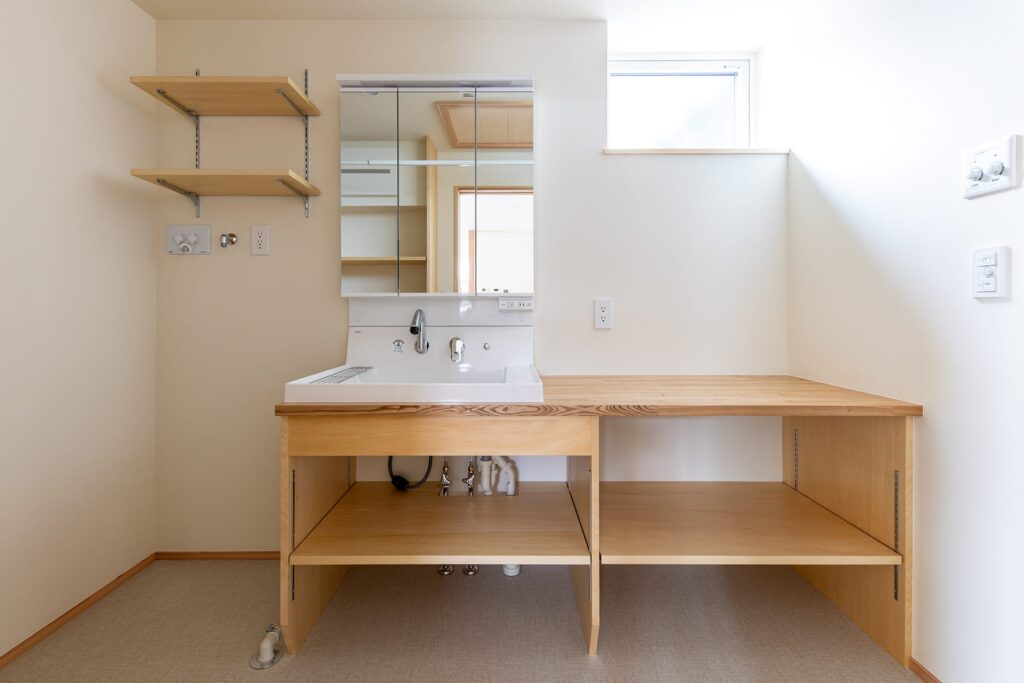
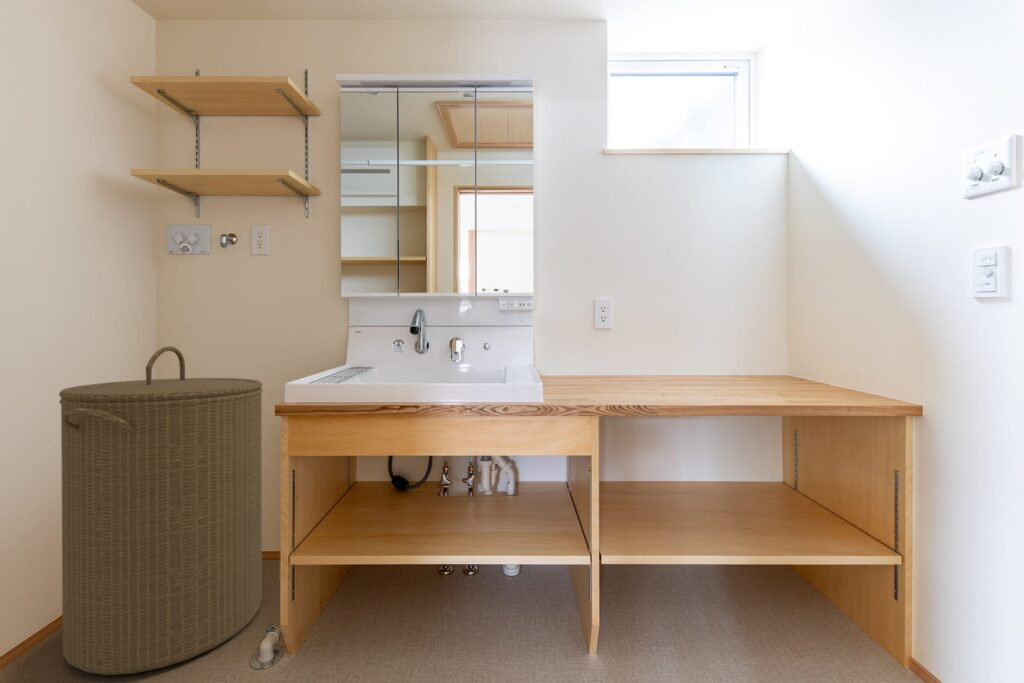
+ laundry hamper (170, 484)
